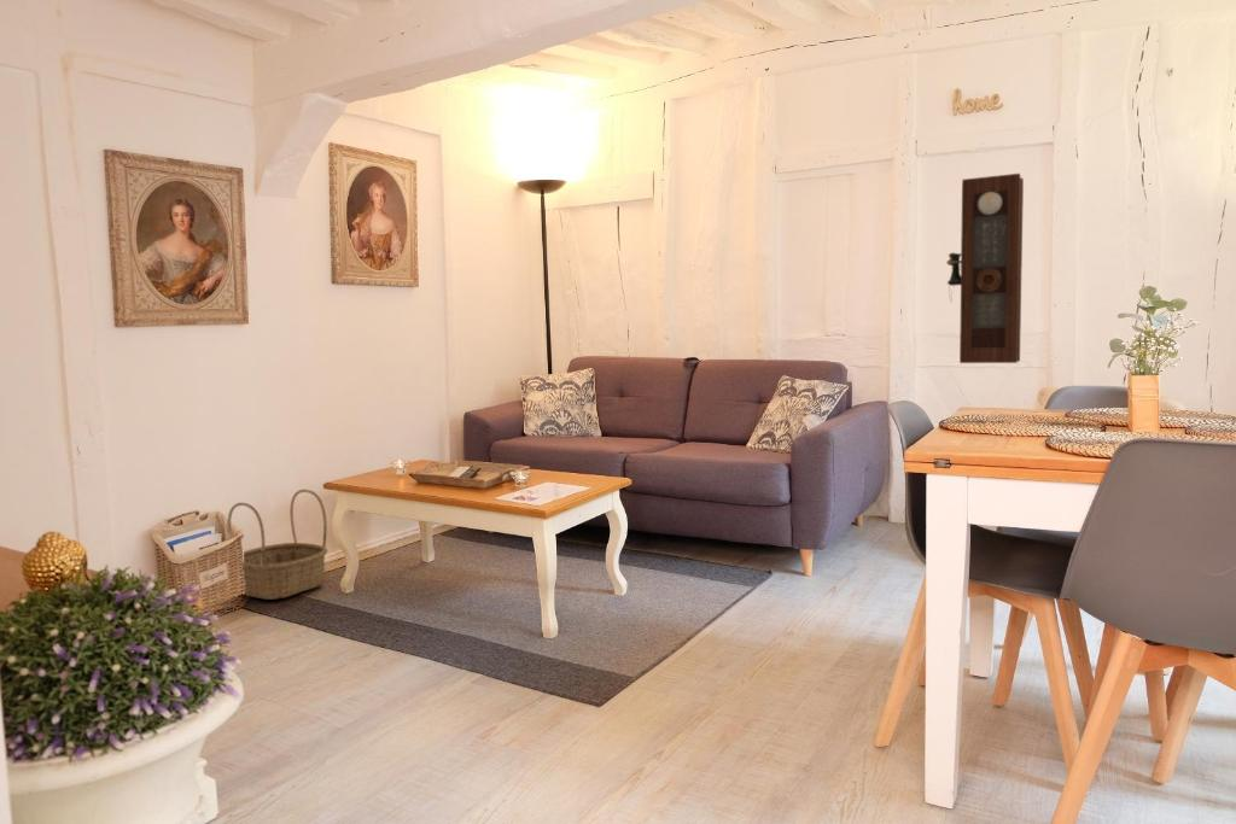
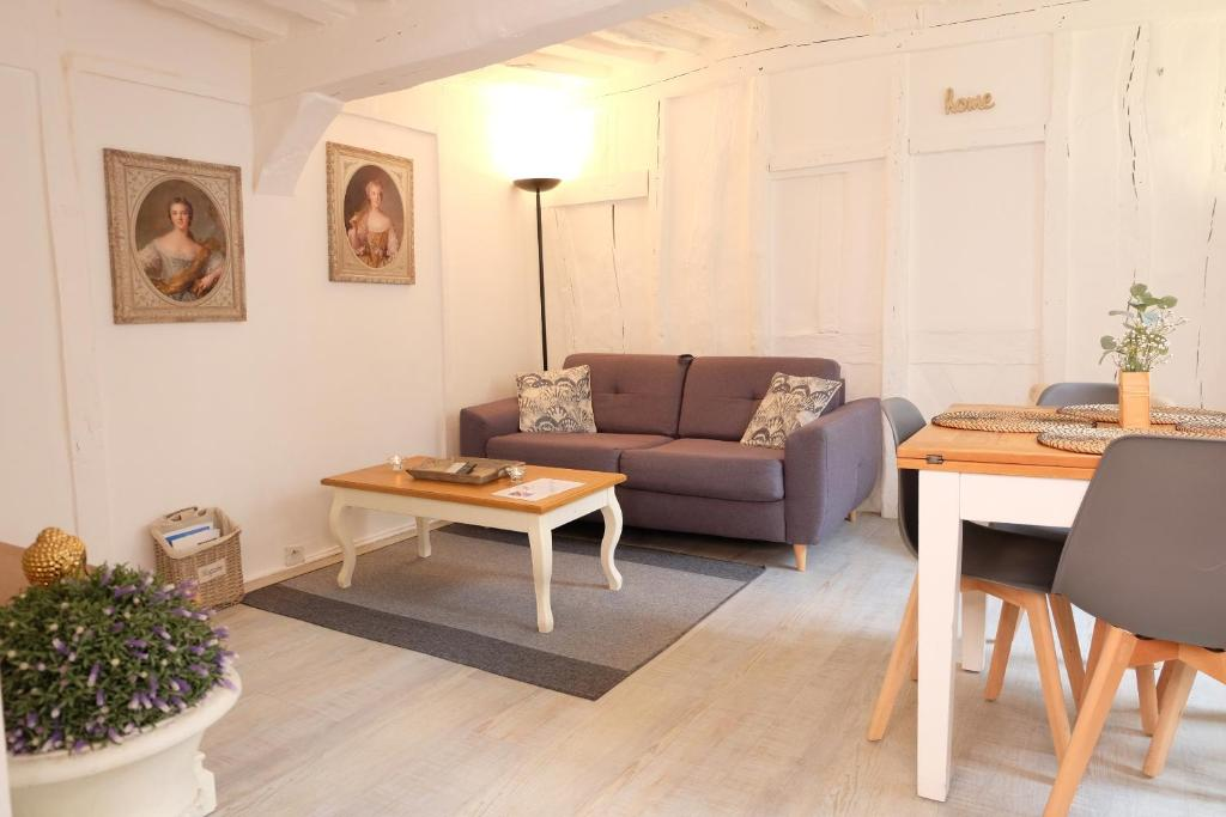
- basket (278, 544)
- pendulum clock (981, 271)
